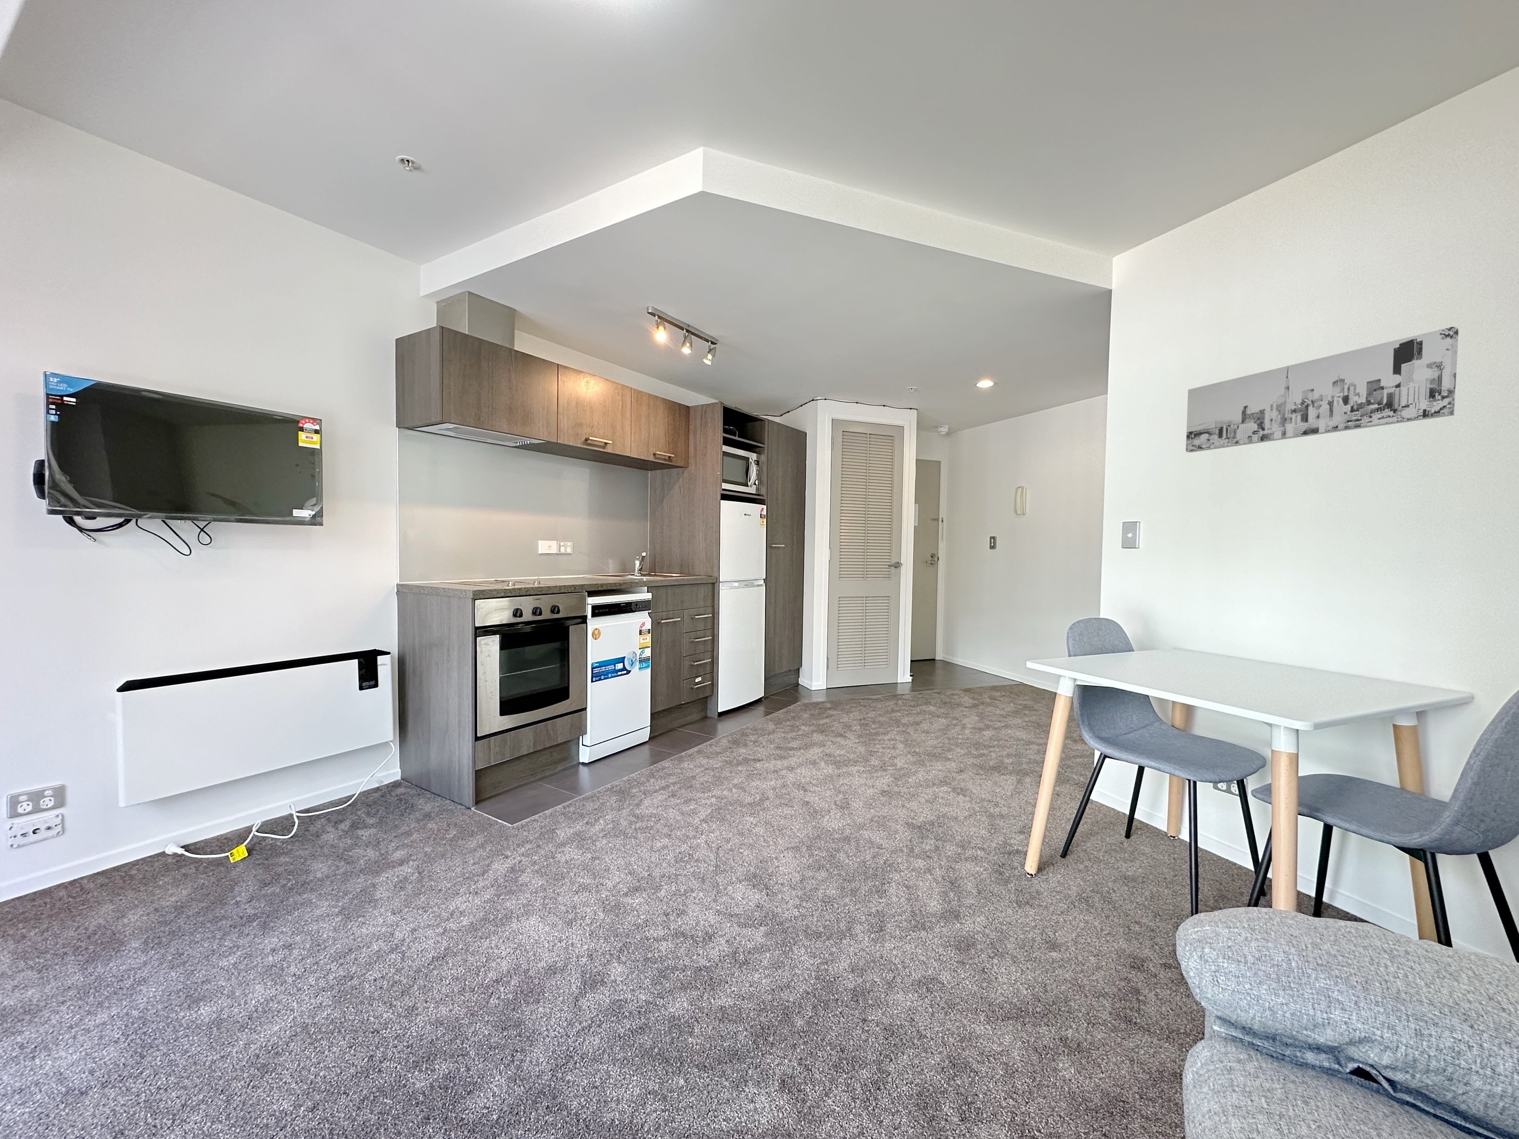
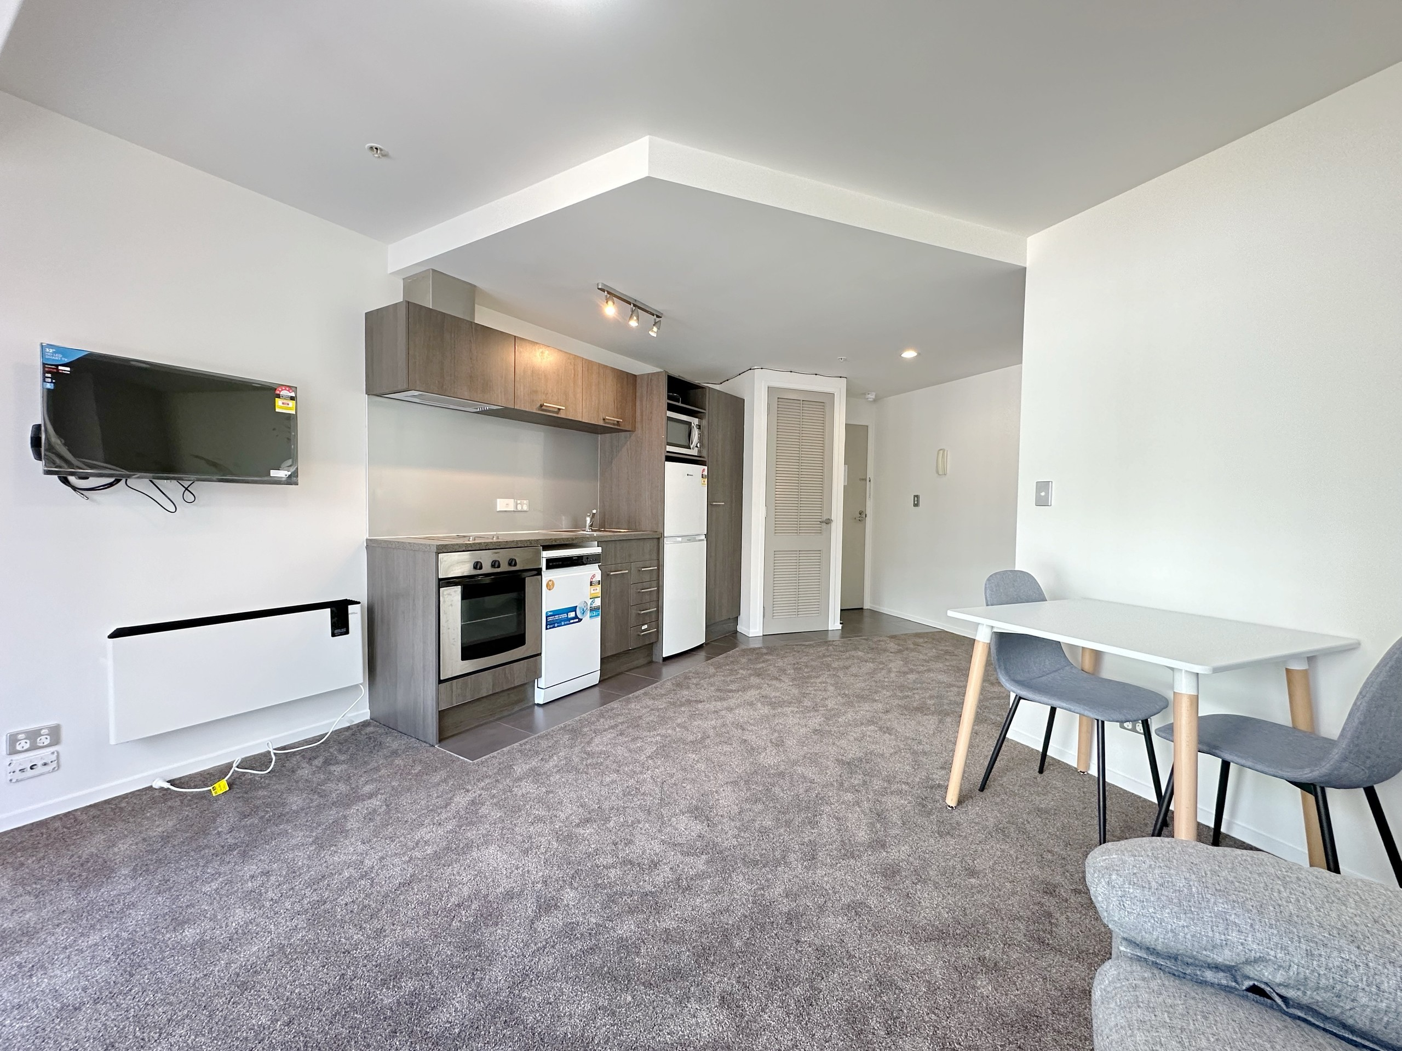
- wall art (1299, 400)
